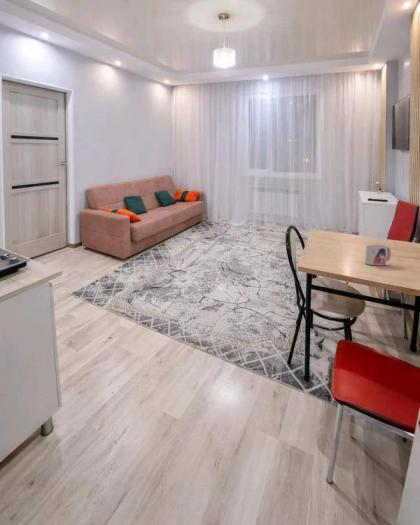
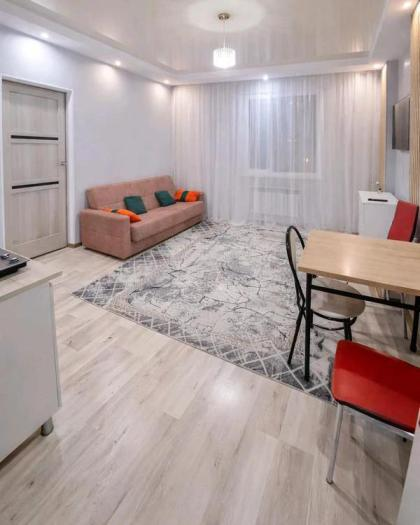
- mug (379, 254)
